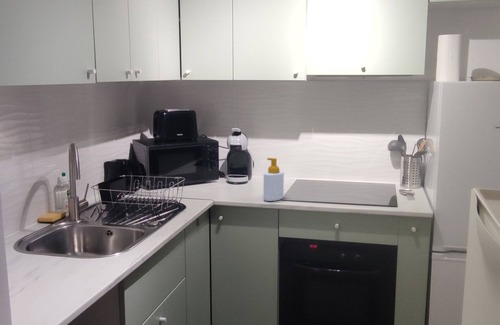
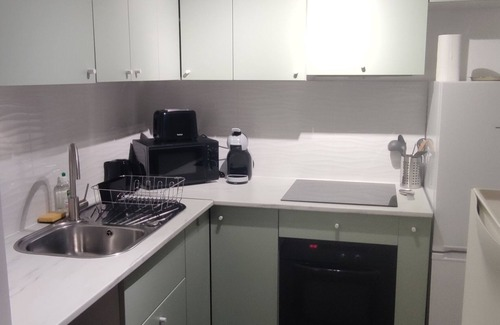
- soap bottle (273, 178)
